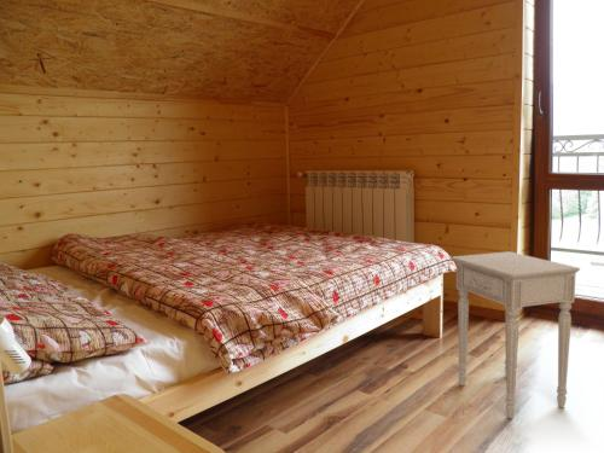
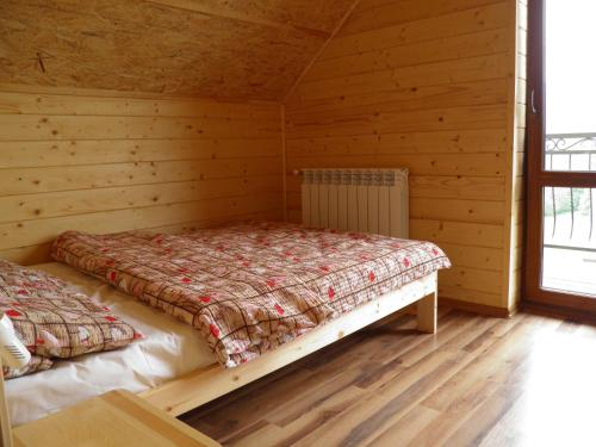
- nightstand (507, 330)
